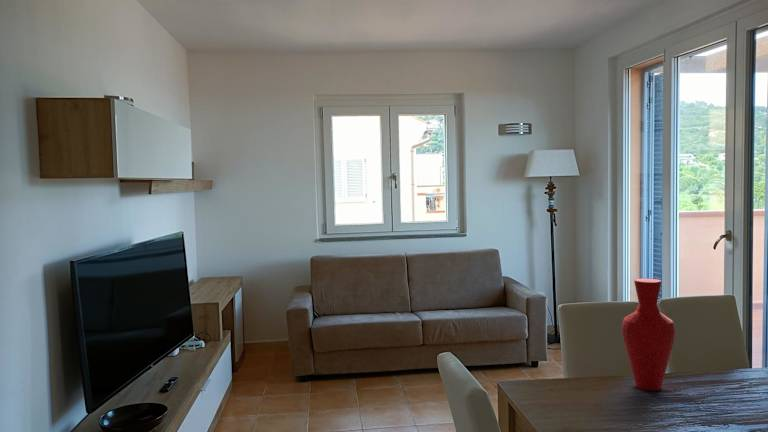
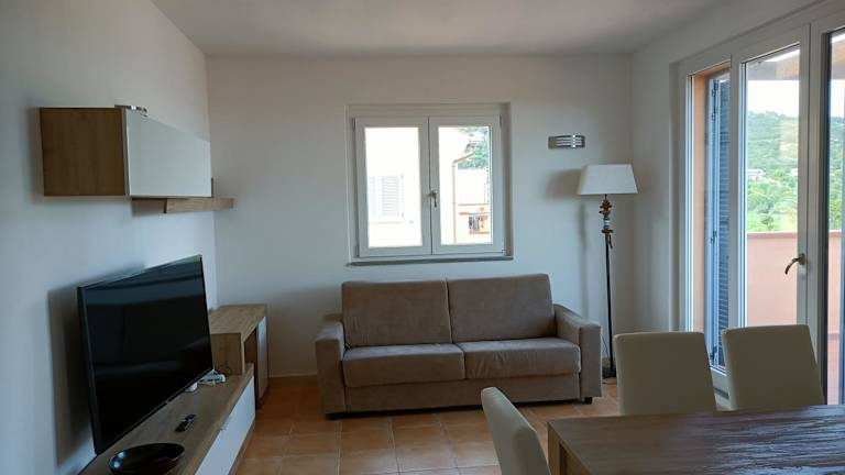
- vase (648, 333)
